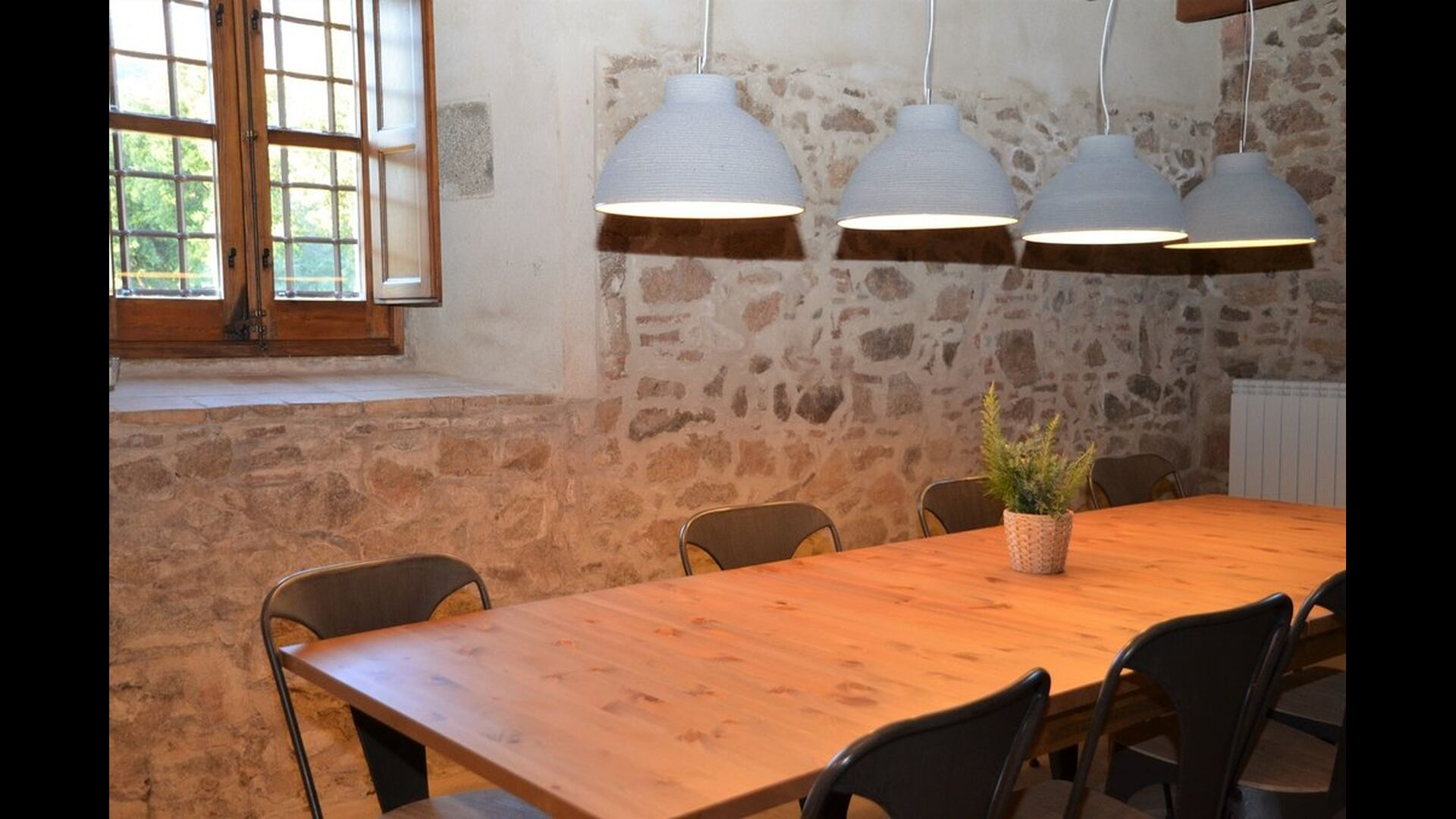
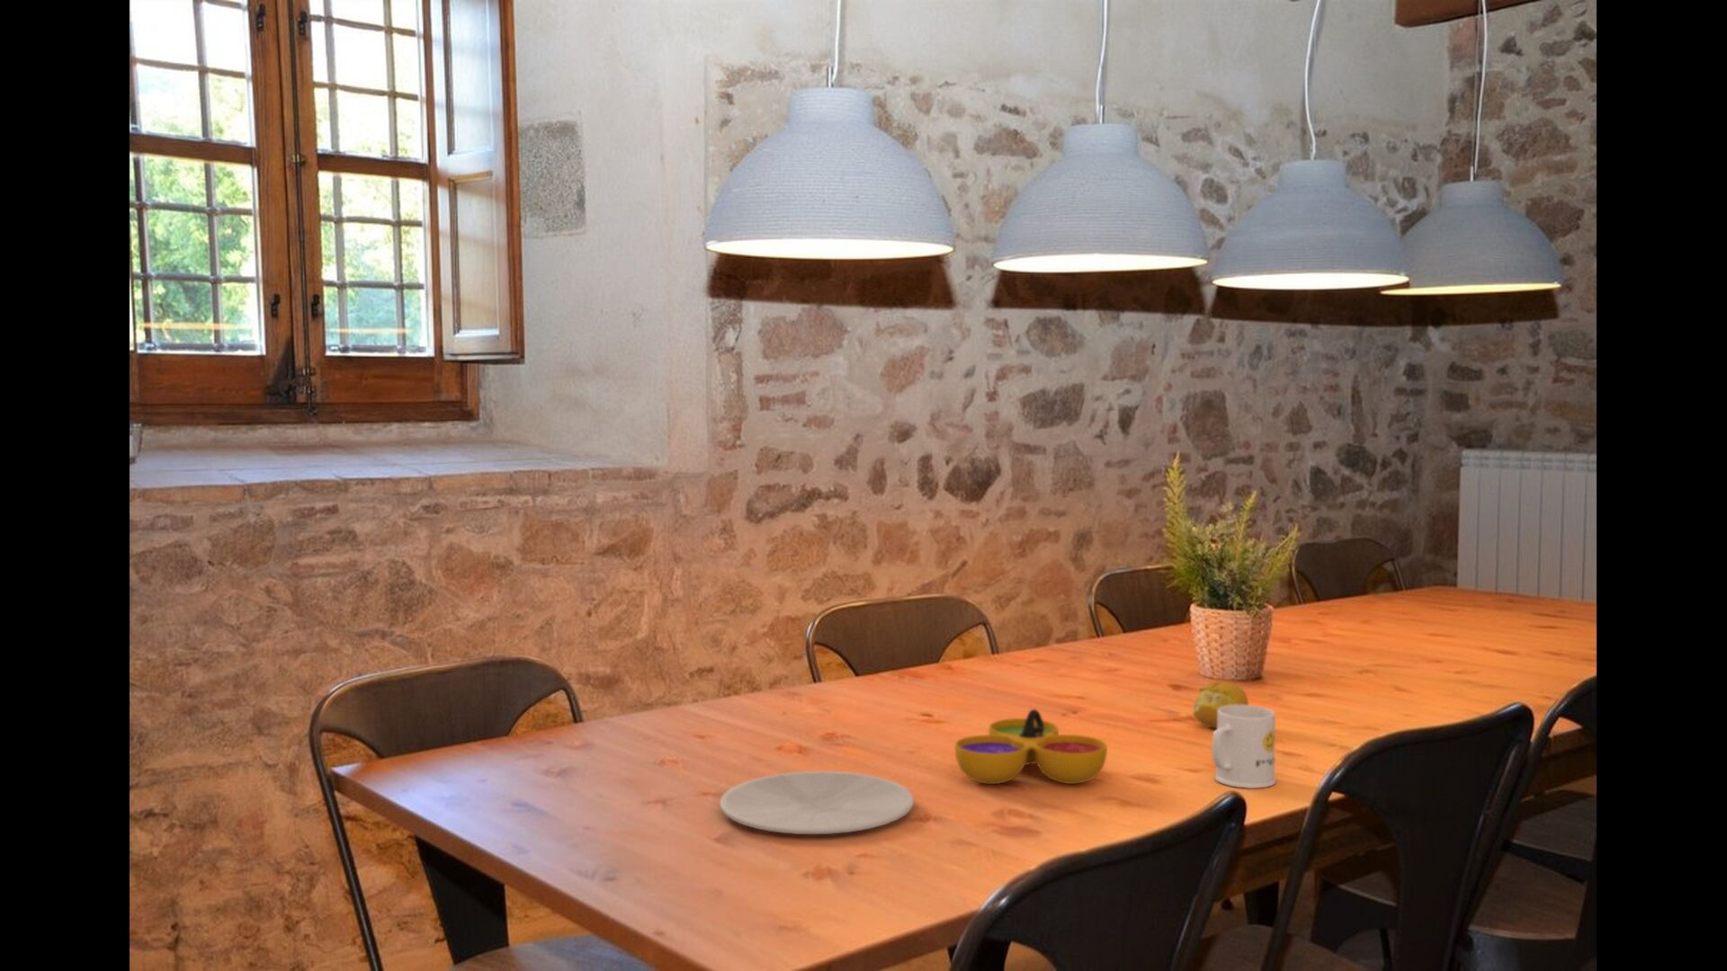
+ decorative bowl (1038, 745)
+ plate (817, 804)
+ mug (1241, 747)
+ fruit (1219, 704)
